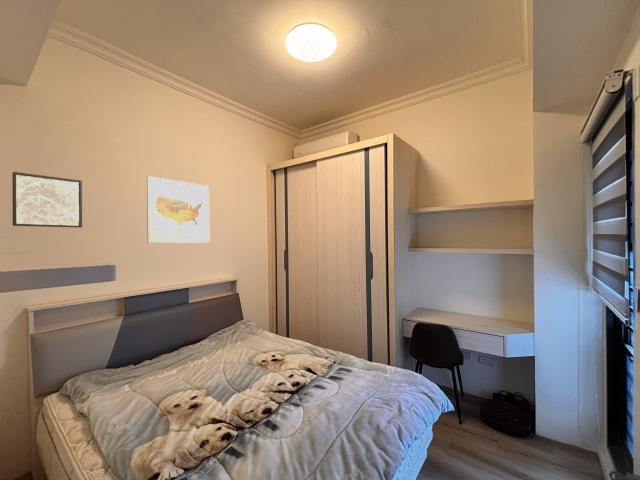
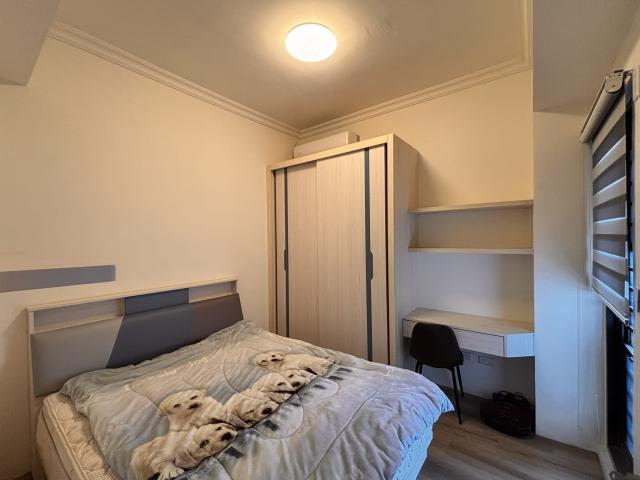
- wall art (49, 201)
- wall art (180, 212)
